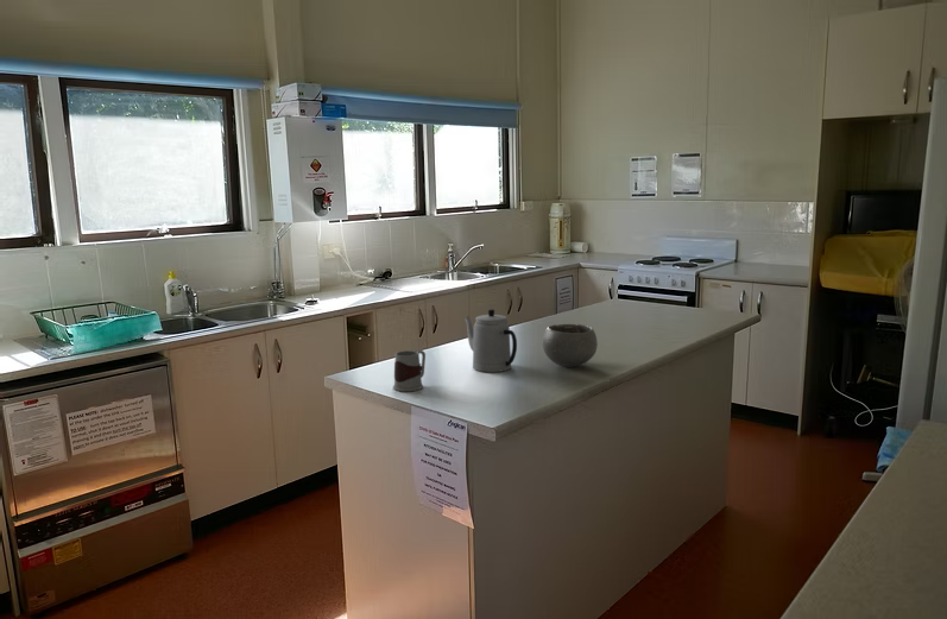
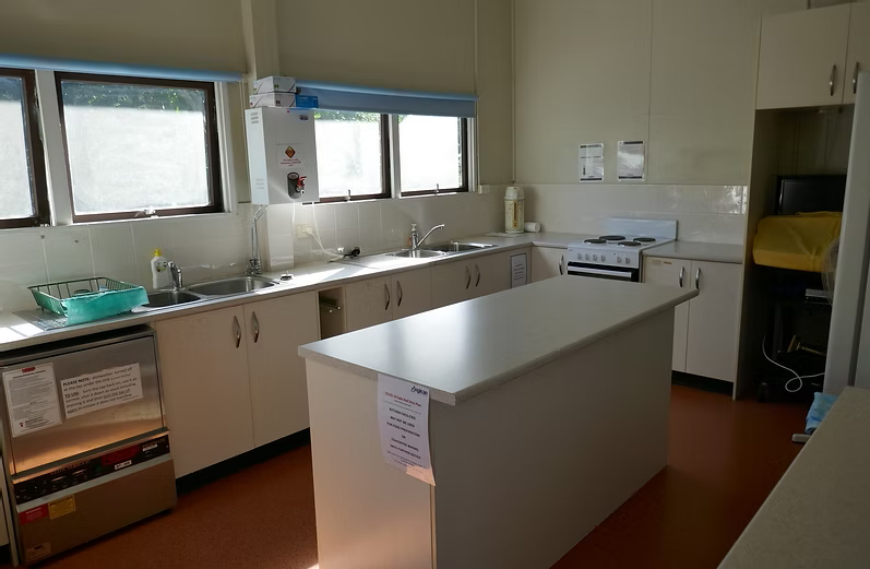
- mug (411, 368)
- teapot (490, 337)
- bowl (569, 346)
